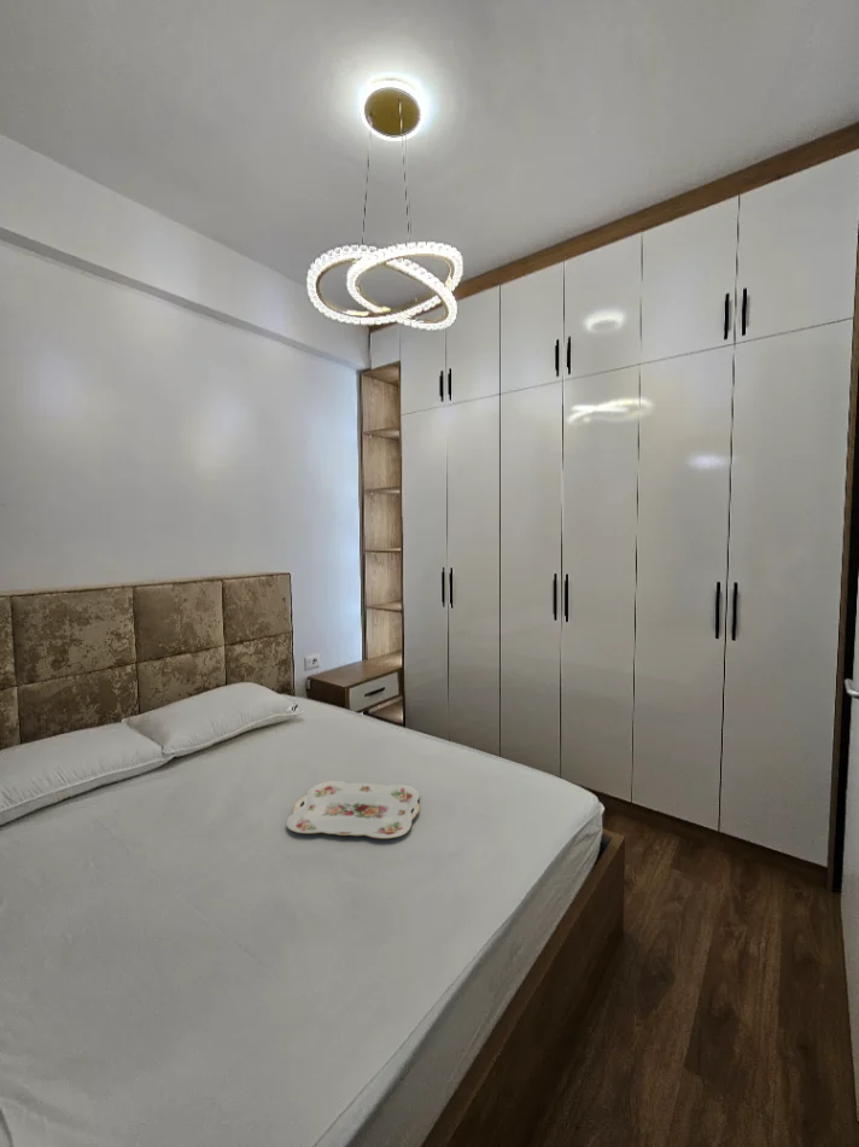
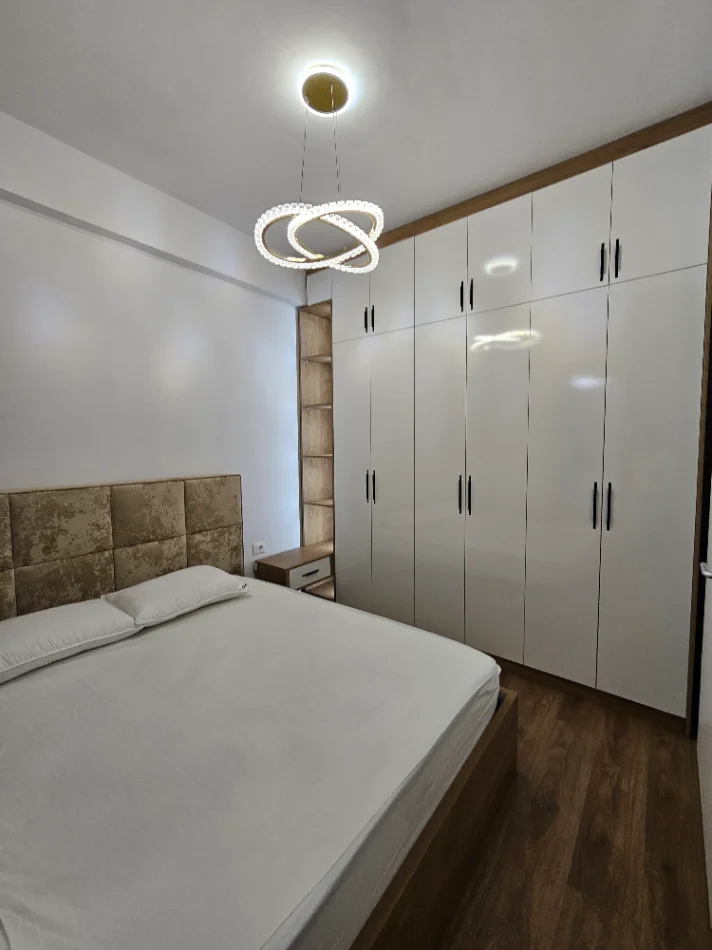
- serving tray (356, 808)
